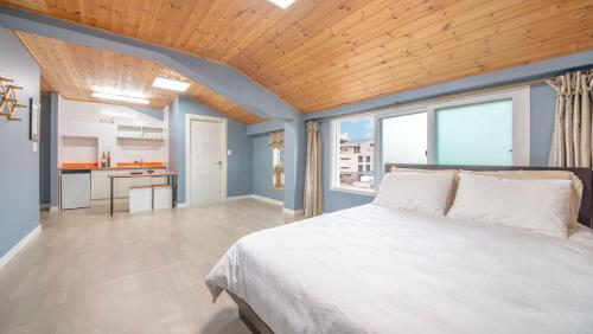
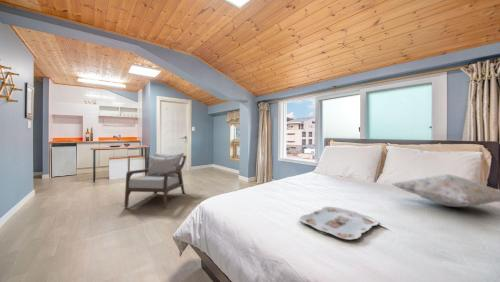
+ decorative pillow (449, 190)
+ armchair (160, 176)
+ serving tray (338, 220)
